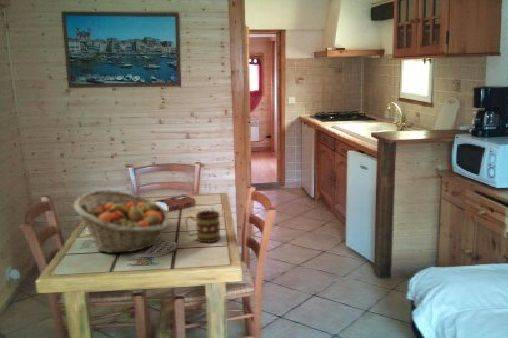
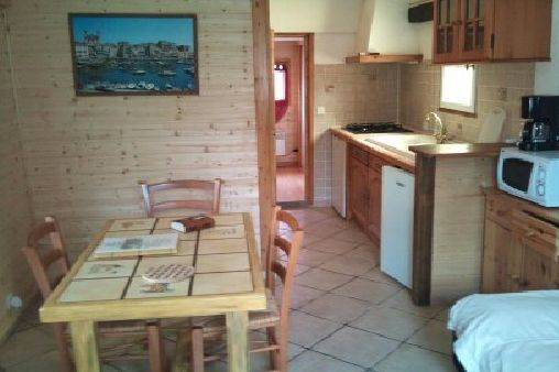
- fruit basket (123, 218)
- mug (202, 226)
